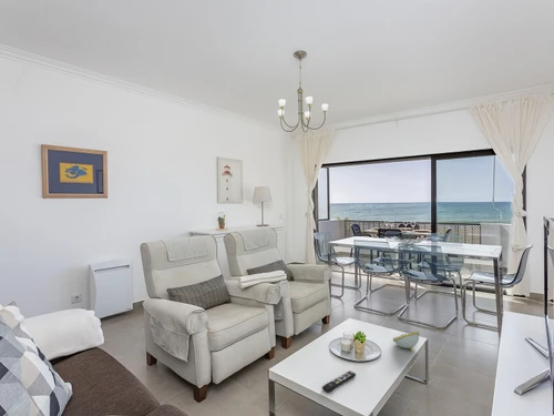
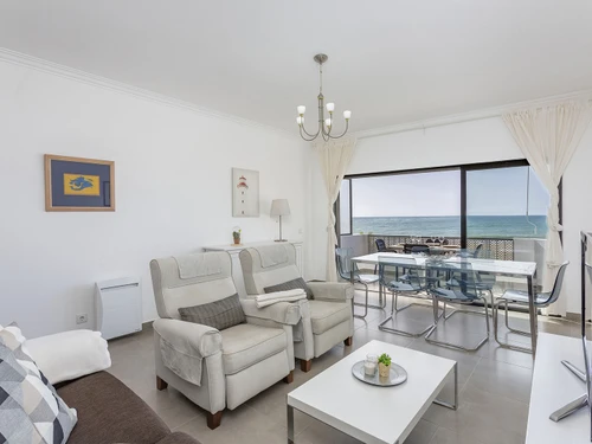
- decorative bowl (406, 337)
- remote control (339, 381)
